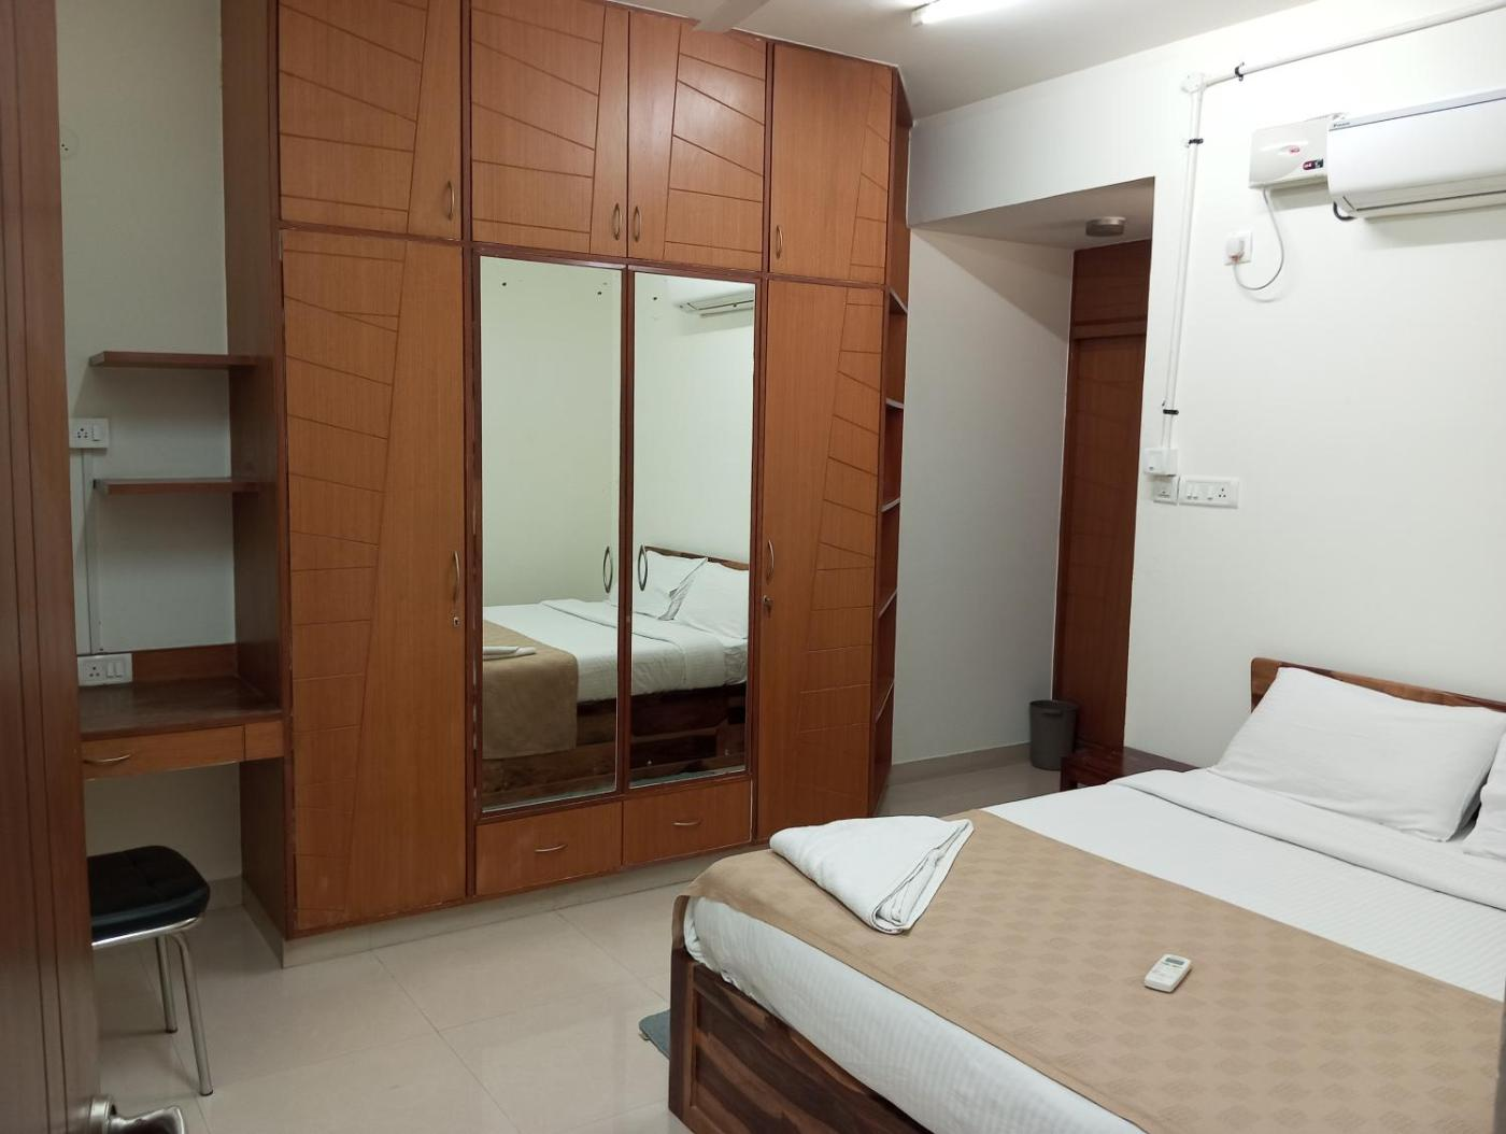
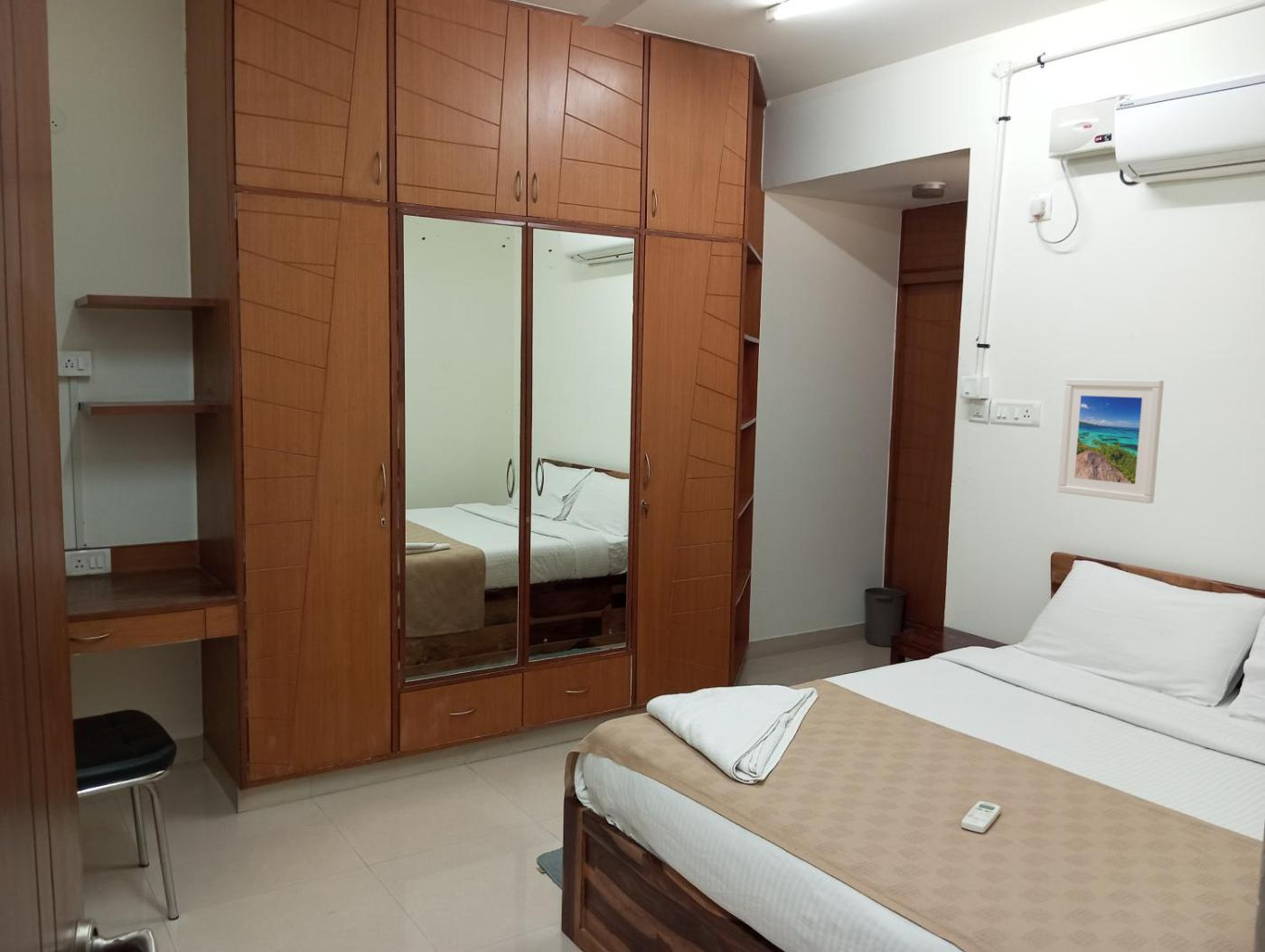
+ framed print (1108, 438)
